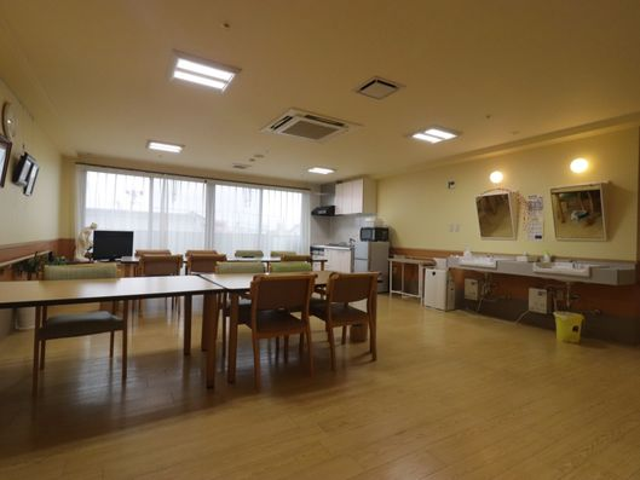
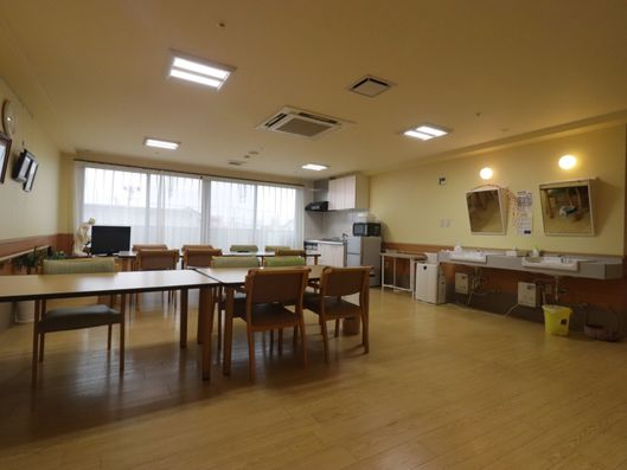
+ basket (601, 326)
